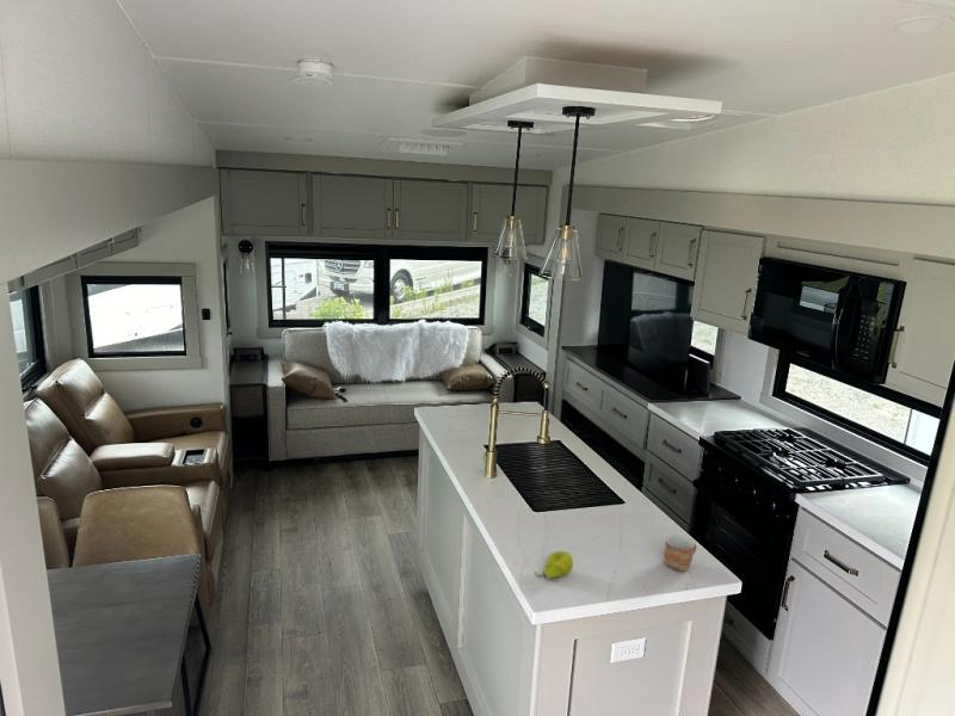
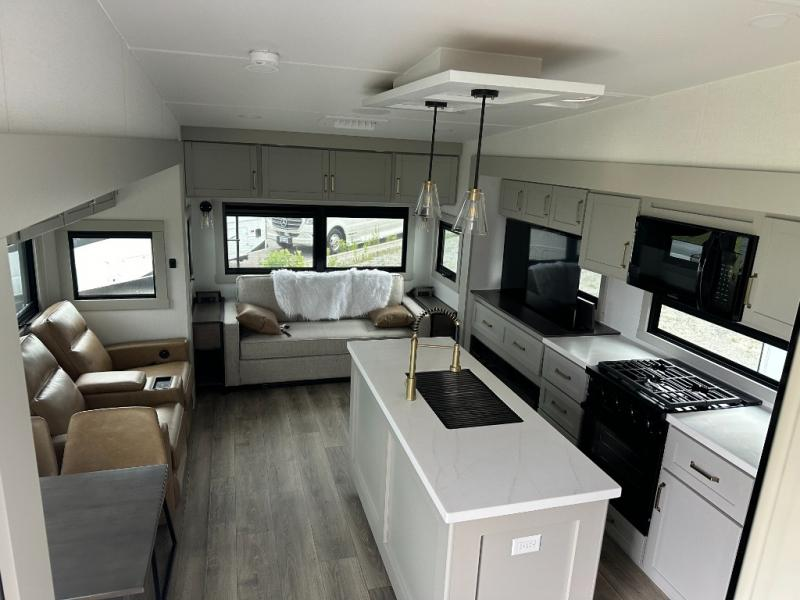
- mug (680, 553)
- fruit (555, 563)
